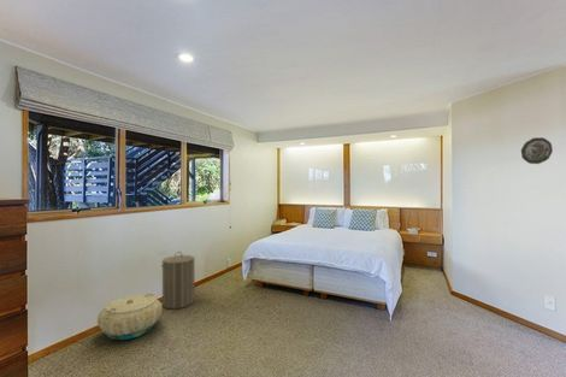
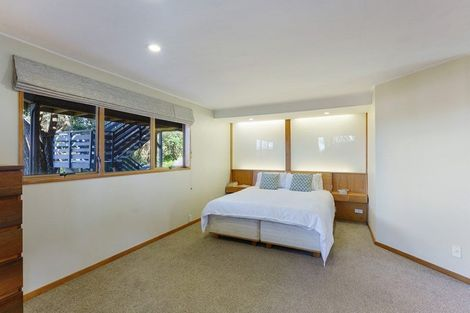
- laundry hamper (178, 277)
- basket (131, 314)
- decorative plate (536, 151)
